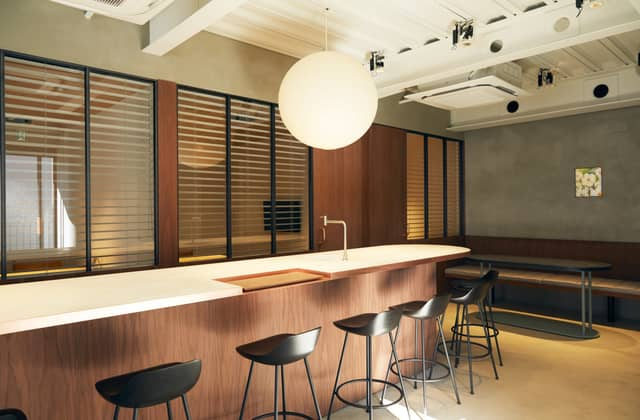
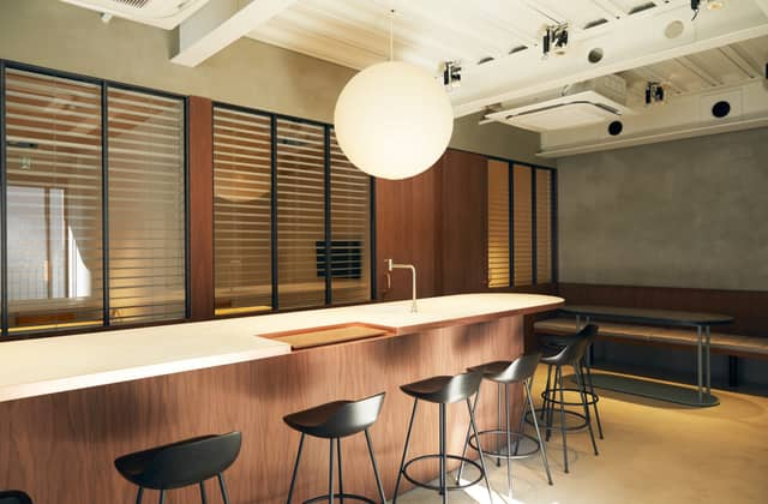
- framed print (588, 182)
